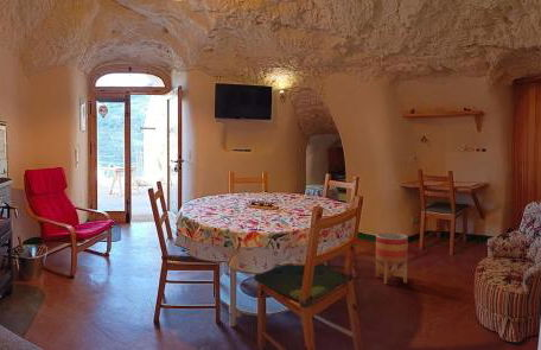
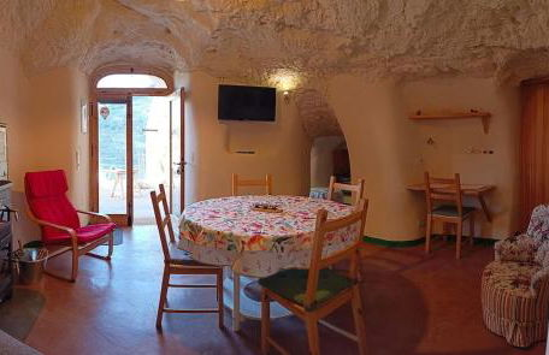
- planter (390, 257)
